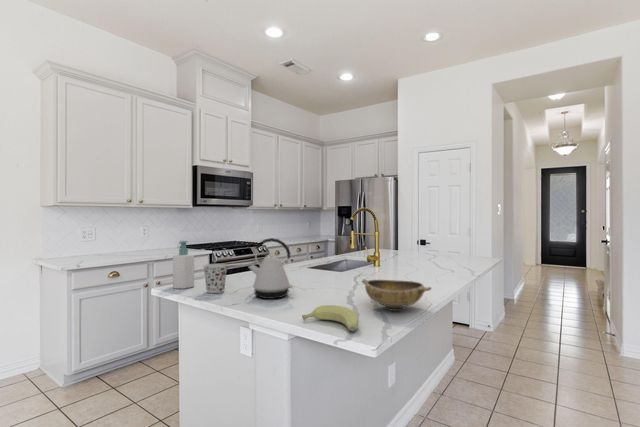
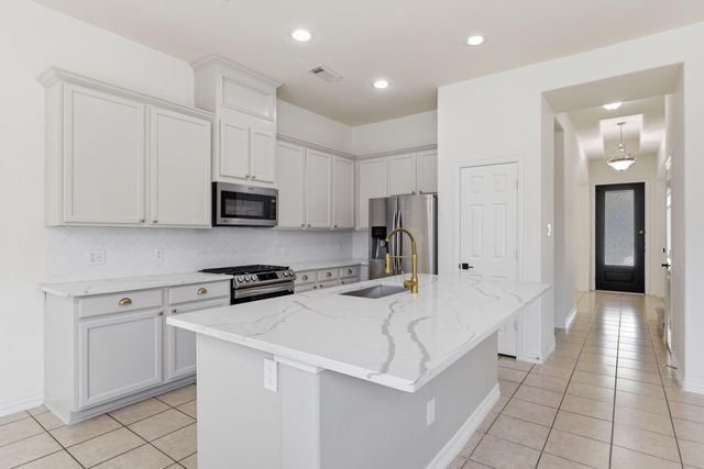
- kettle (270, 266)
- bowl (394, 295)
- soap bottle (183, 263)
- cup (215, 278)
- banana (329, 316)
